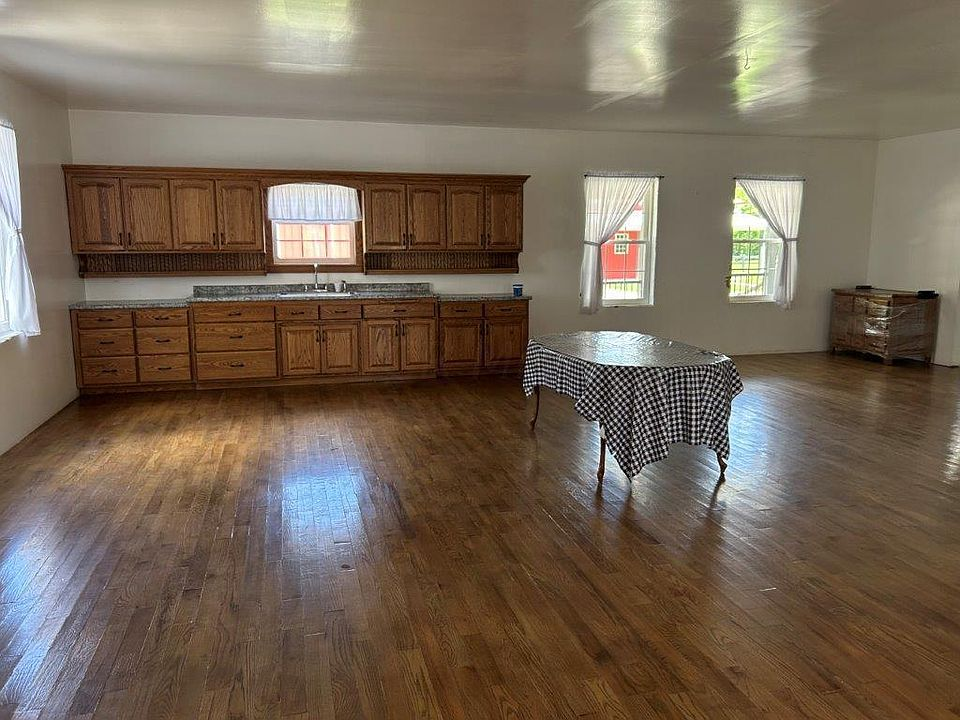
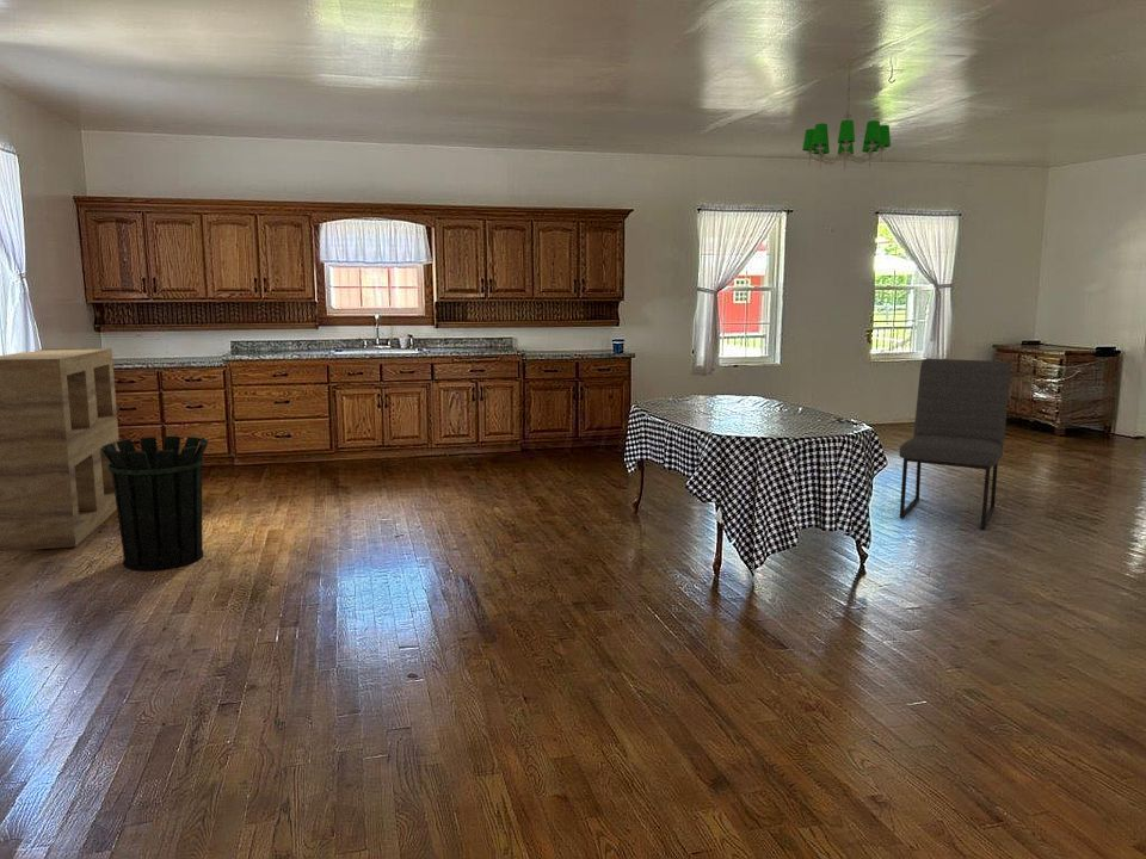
+ chair (954, 438)
+ waste bin (160, 501)
+ shelving unit (57, 440)
+ chandelier (848, 111)
